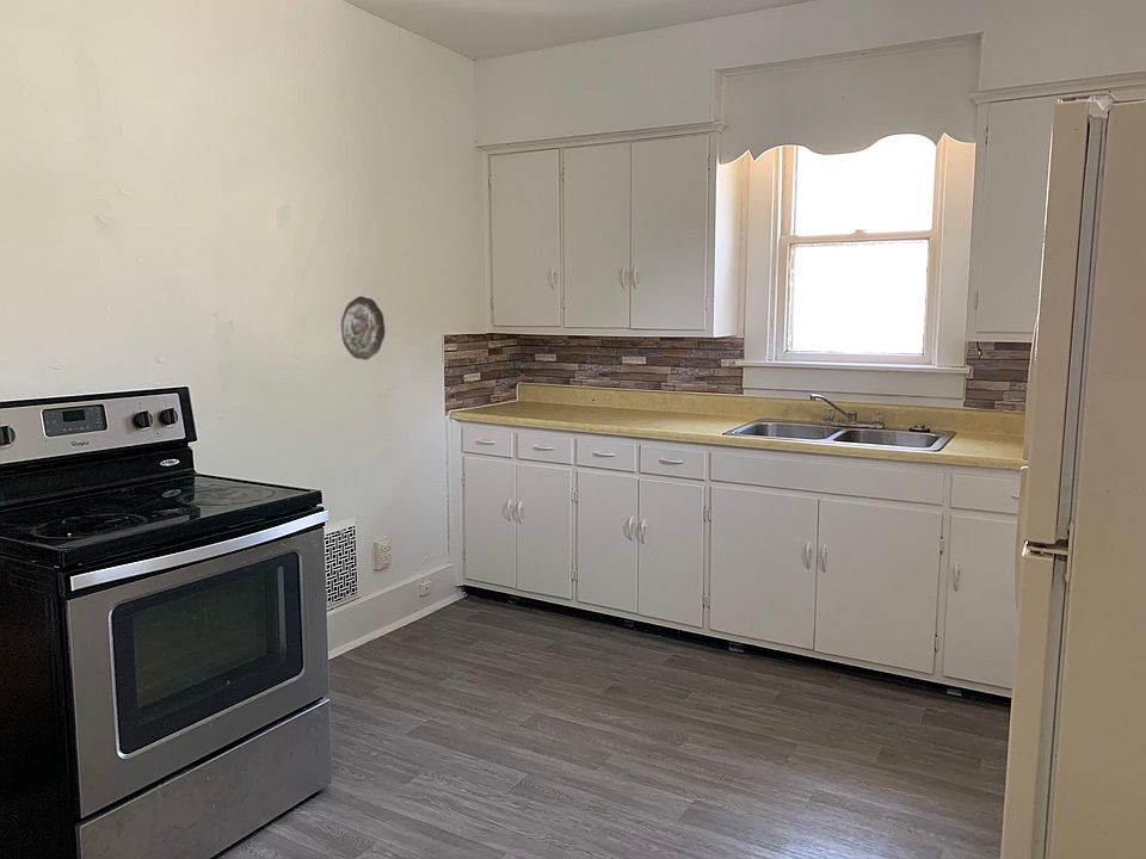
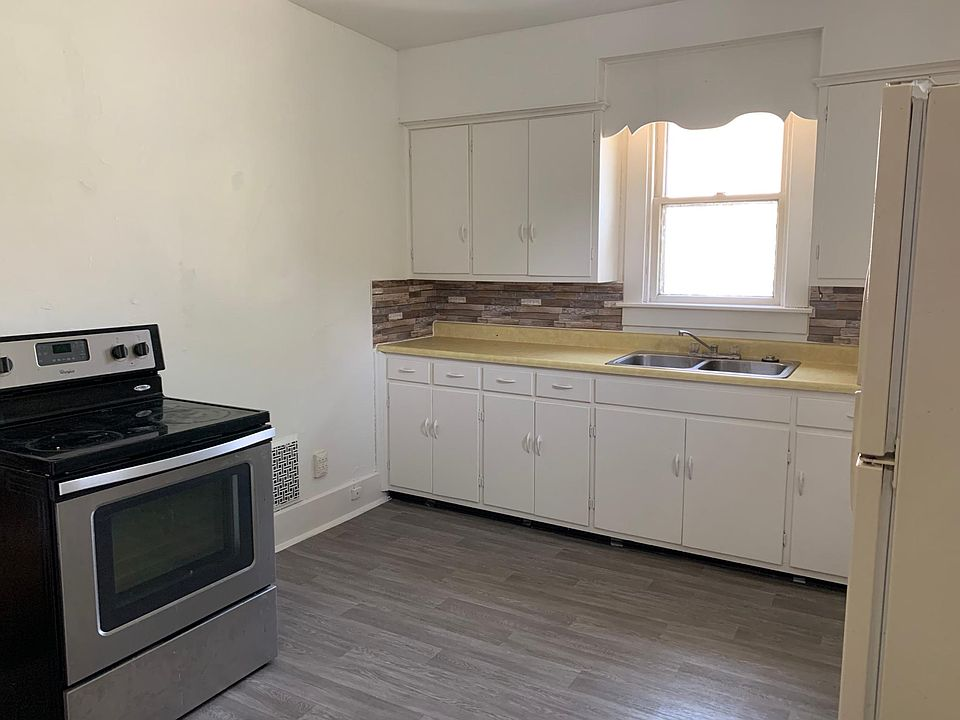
- decorative plate (361, 328)
